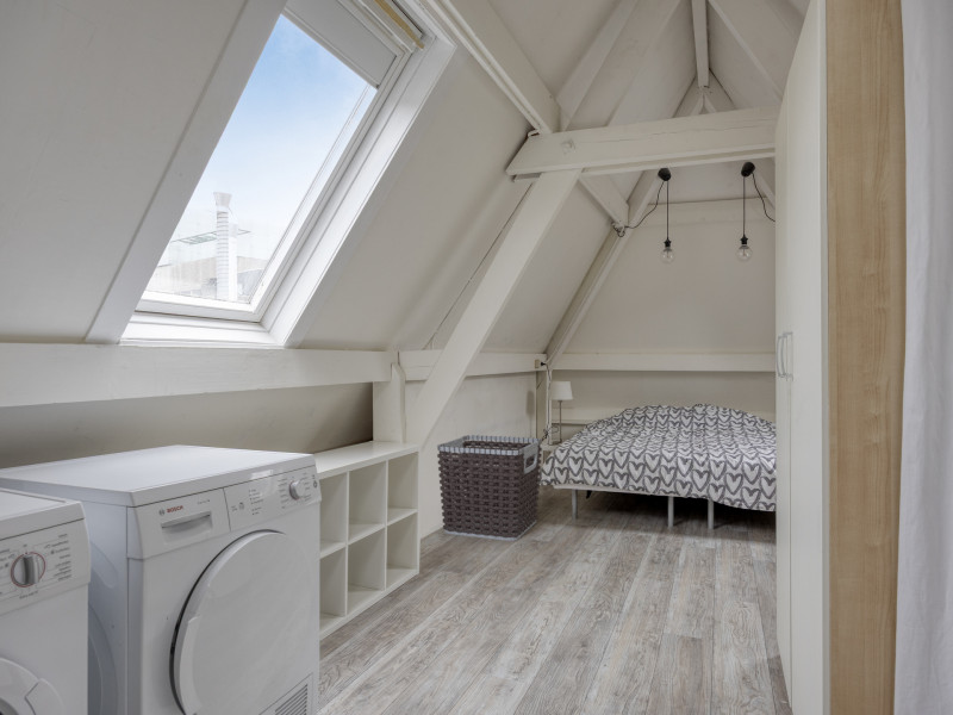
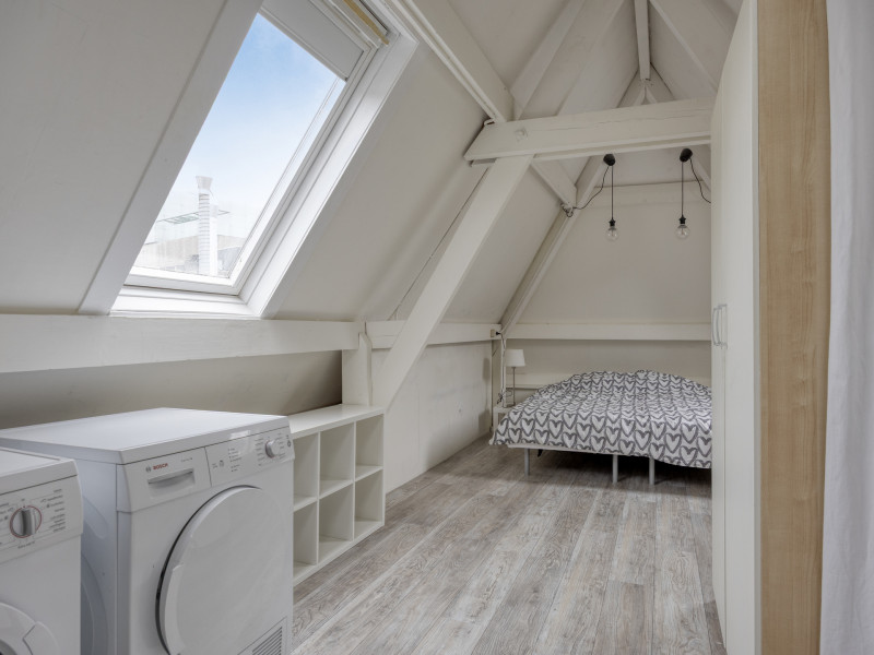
- clothes hamper (491, 484)
